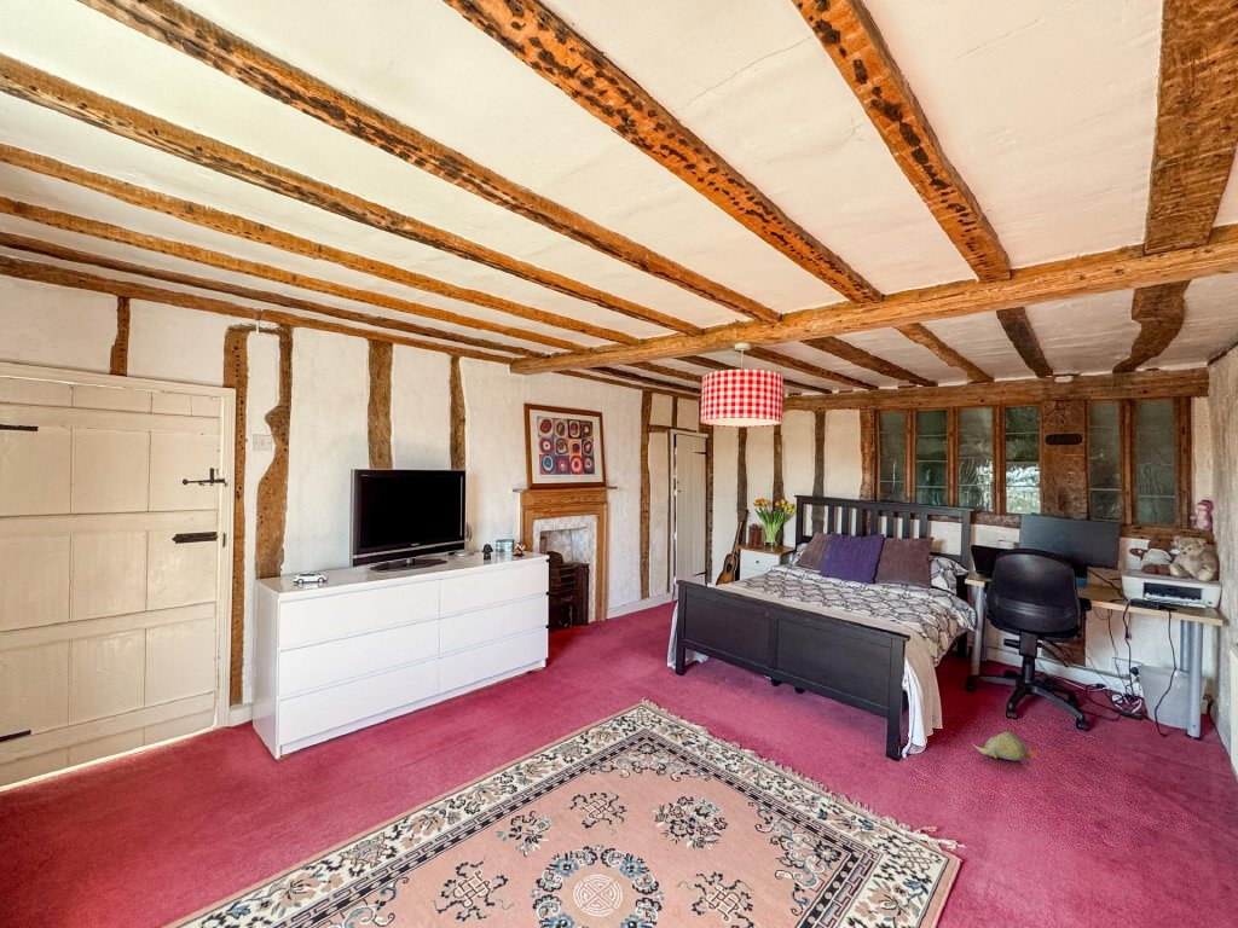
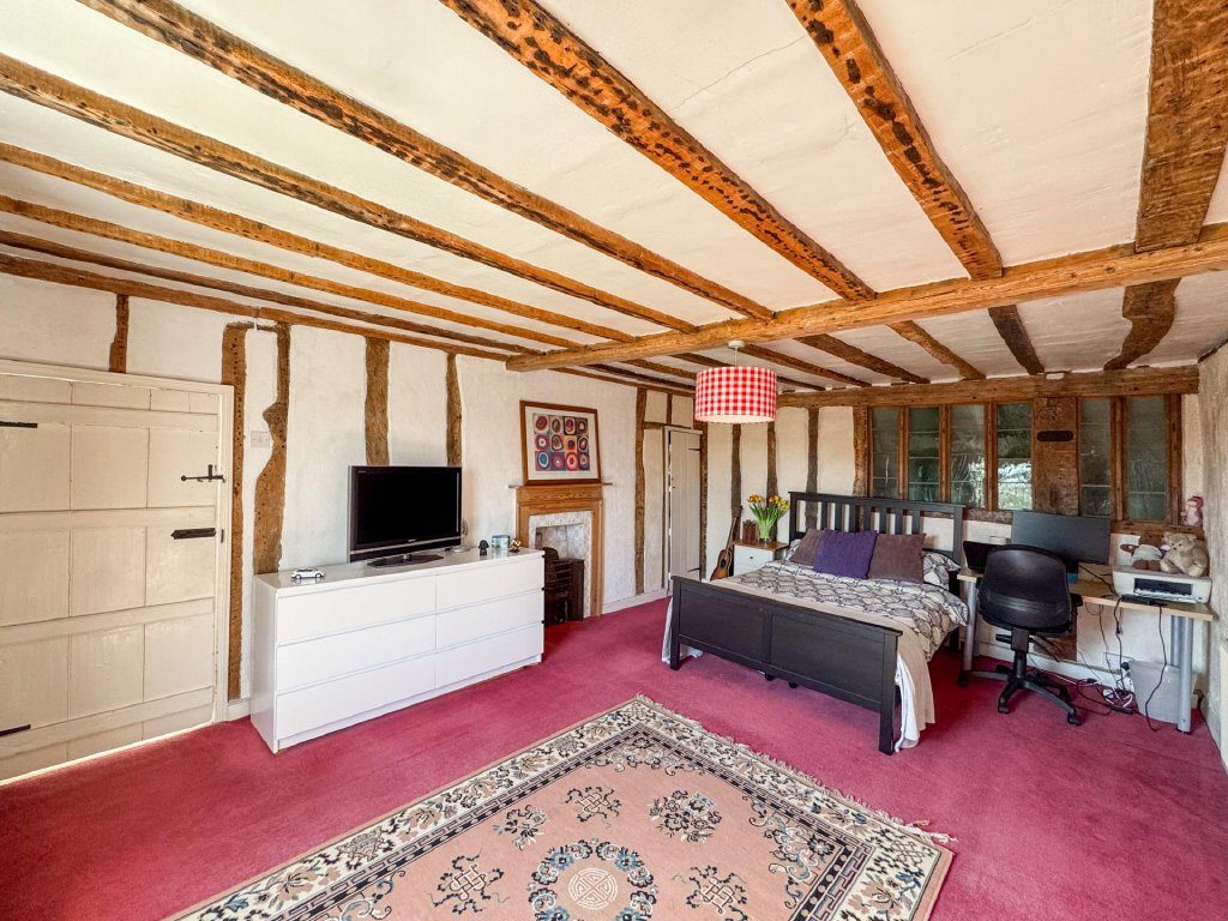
- plush toy (1002, 747)
